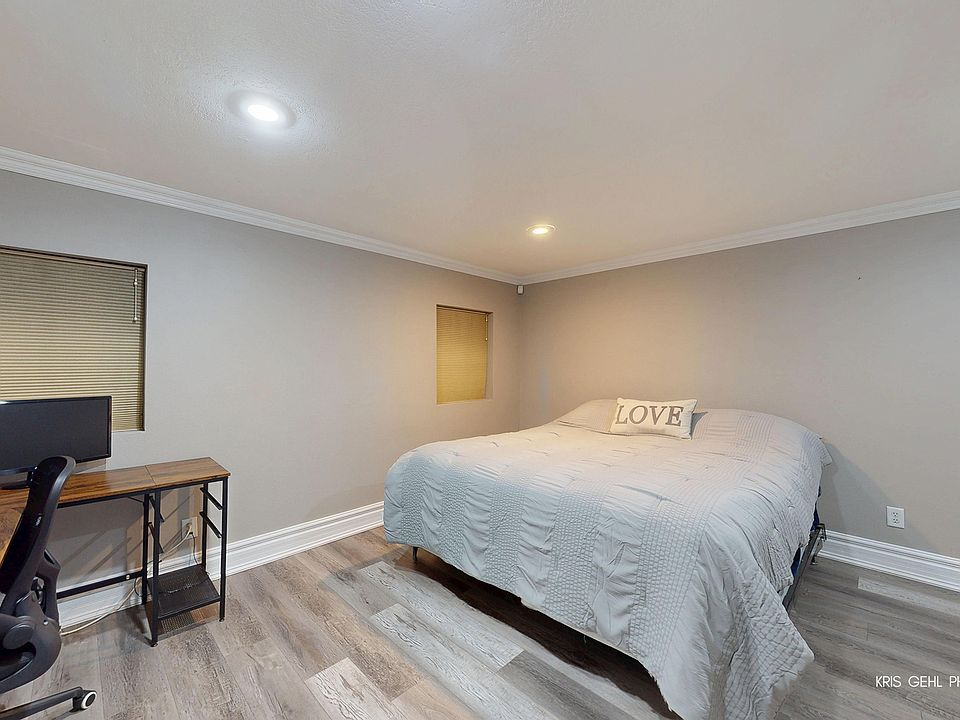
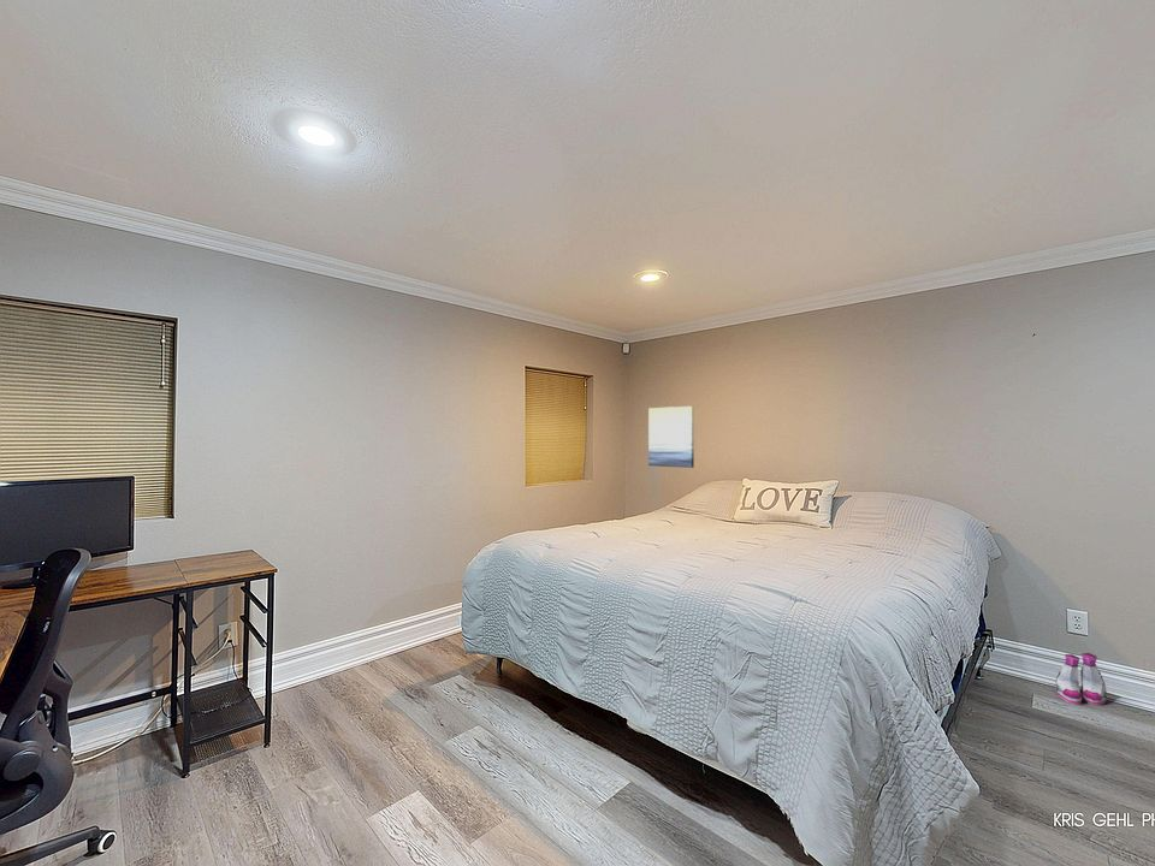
+ wall art (670, 437)
+ boots (1080, 675)
